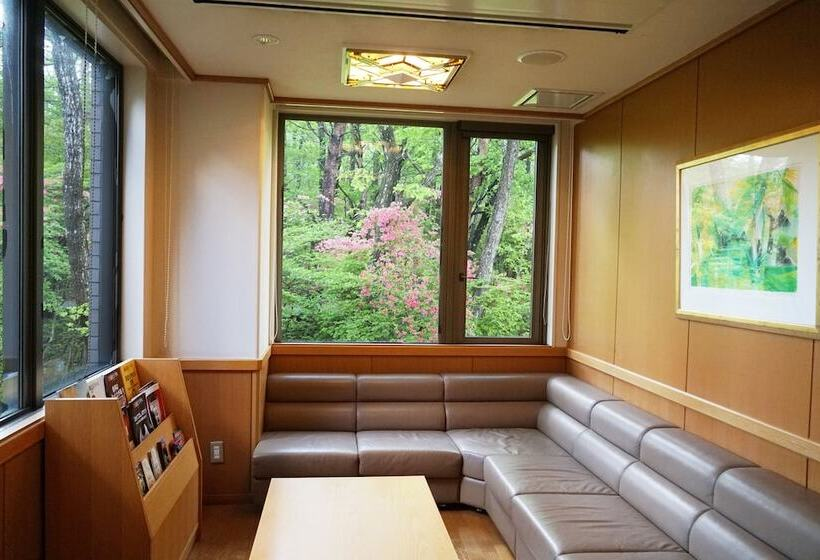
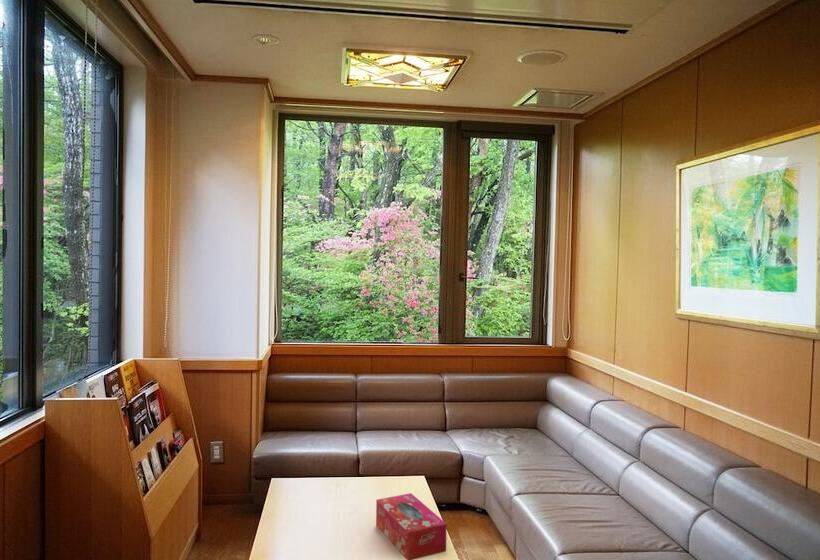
+ tissue box (409, 524)
